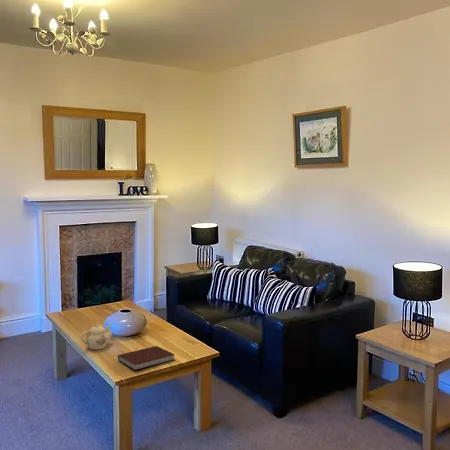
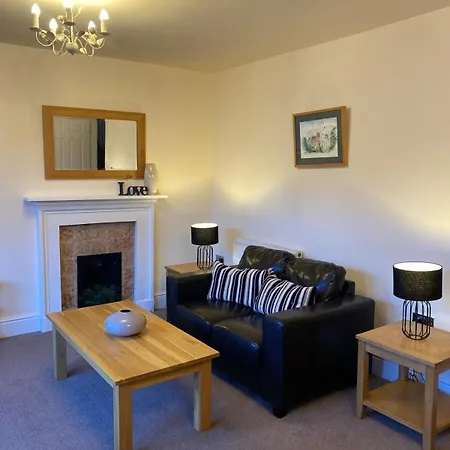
- teapot (96, 336)
- notebook (146, 357)
